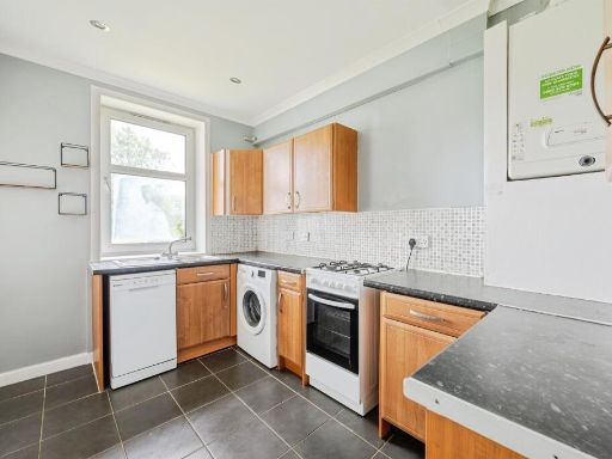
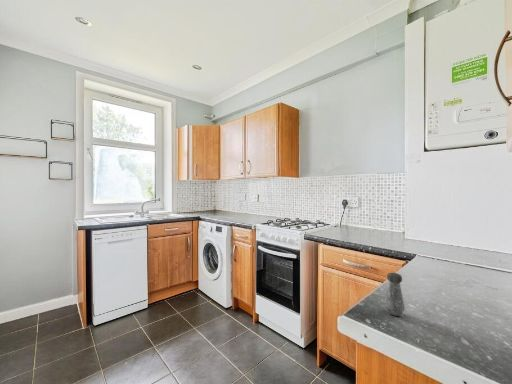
+ salt shaker (394, 293)
